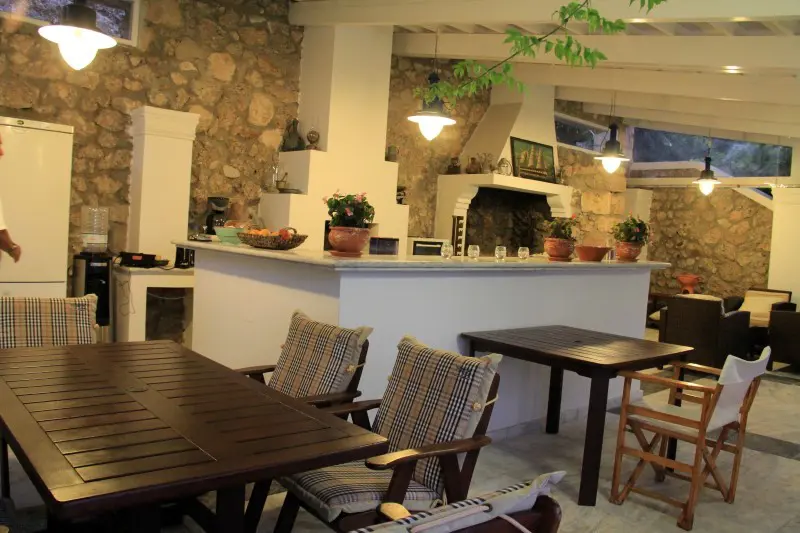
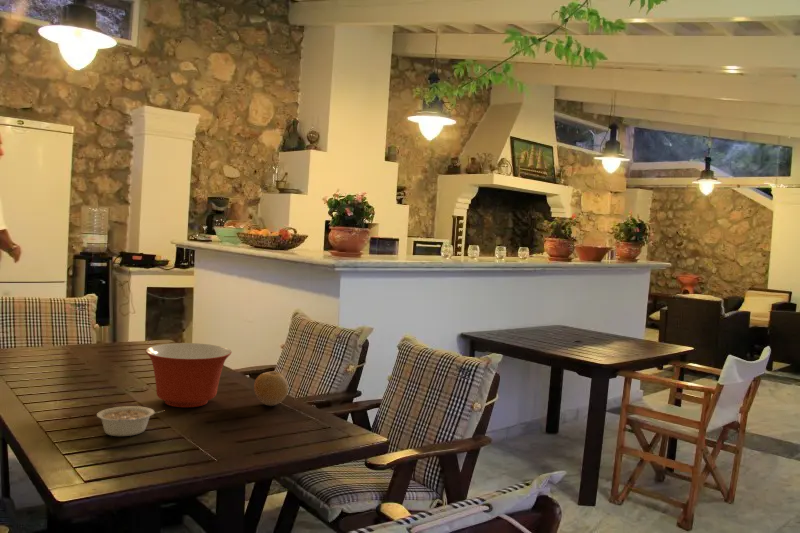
+ fruit (271, 388)
+ legume (128, 419)
+ mixing bowl (187, 376)
